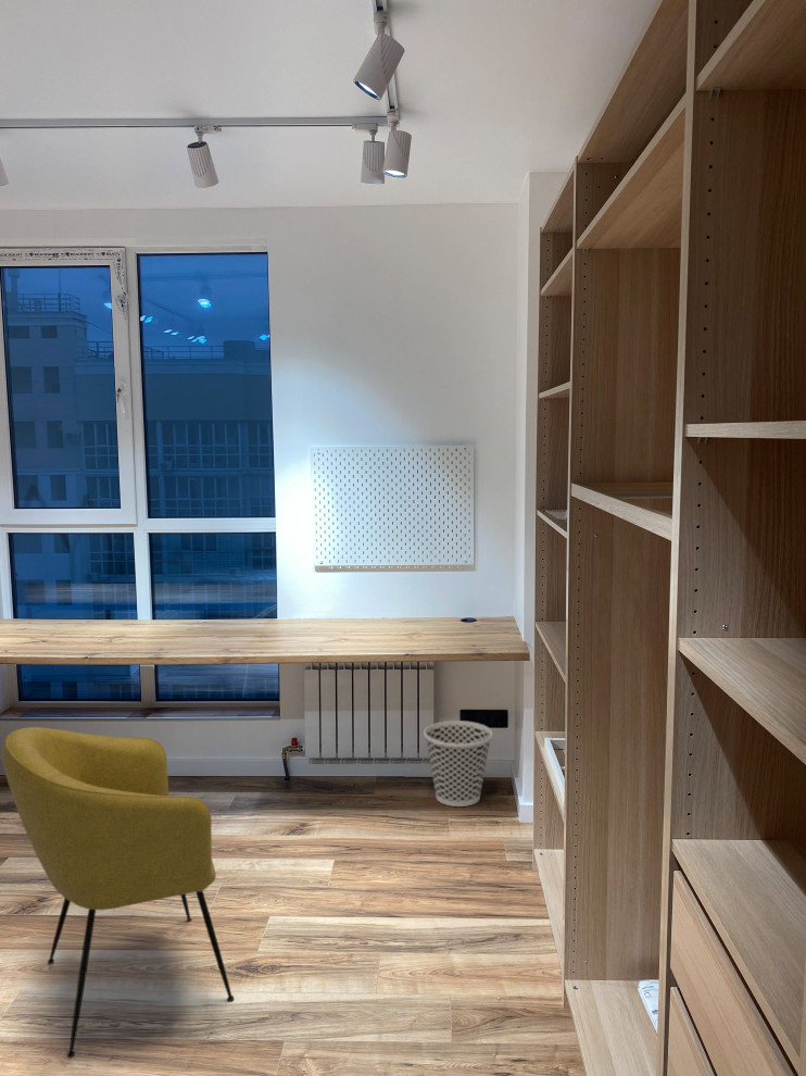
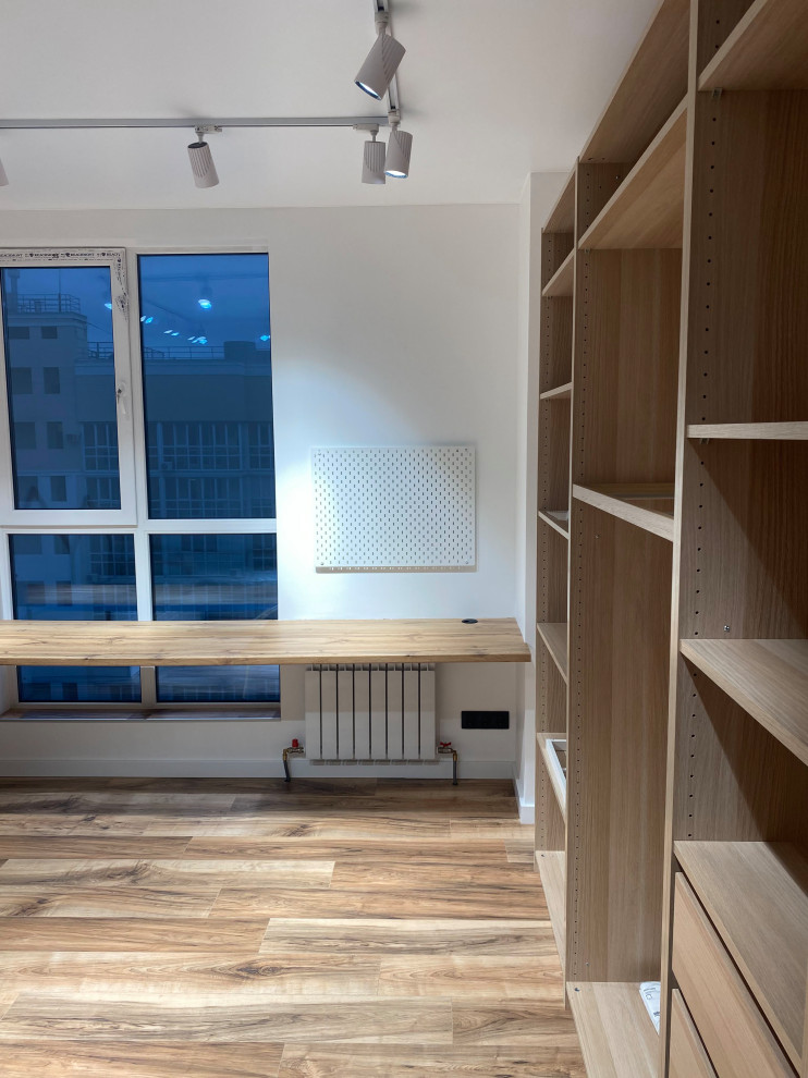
- armchair (114, 858)
- wastebasket (457, 764)
